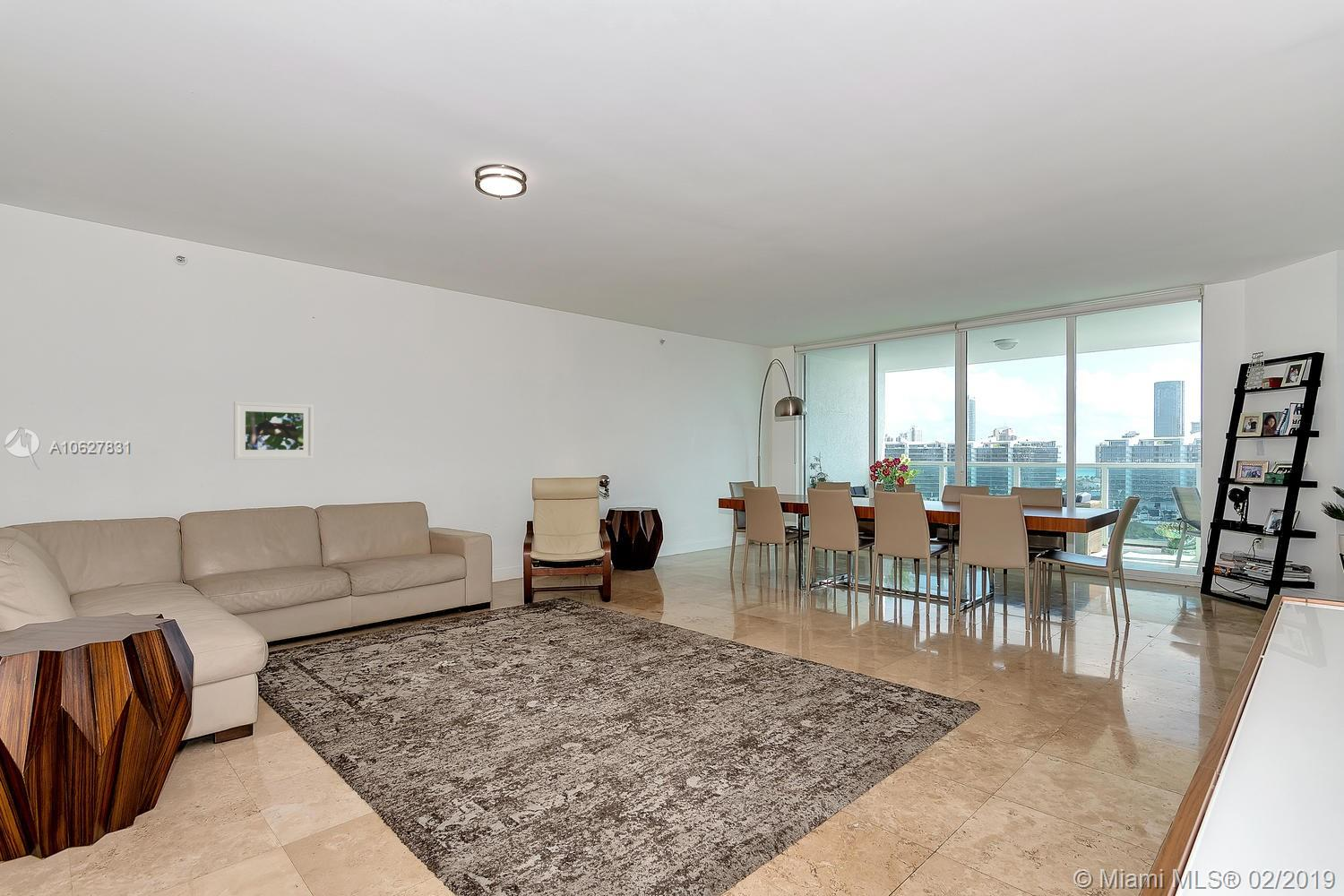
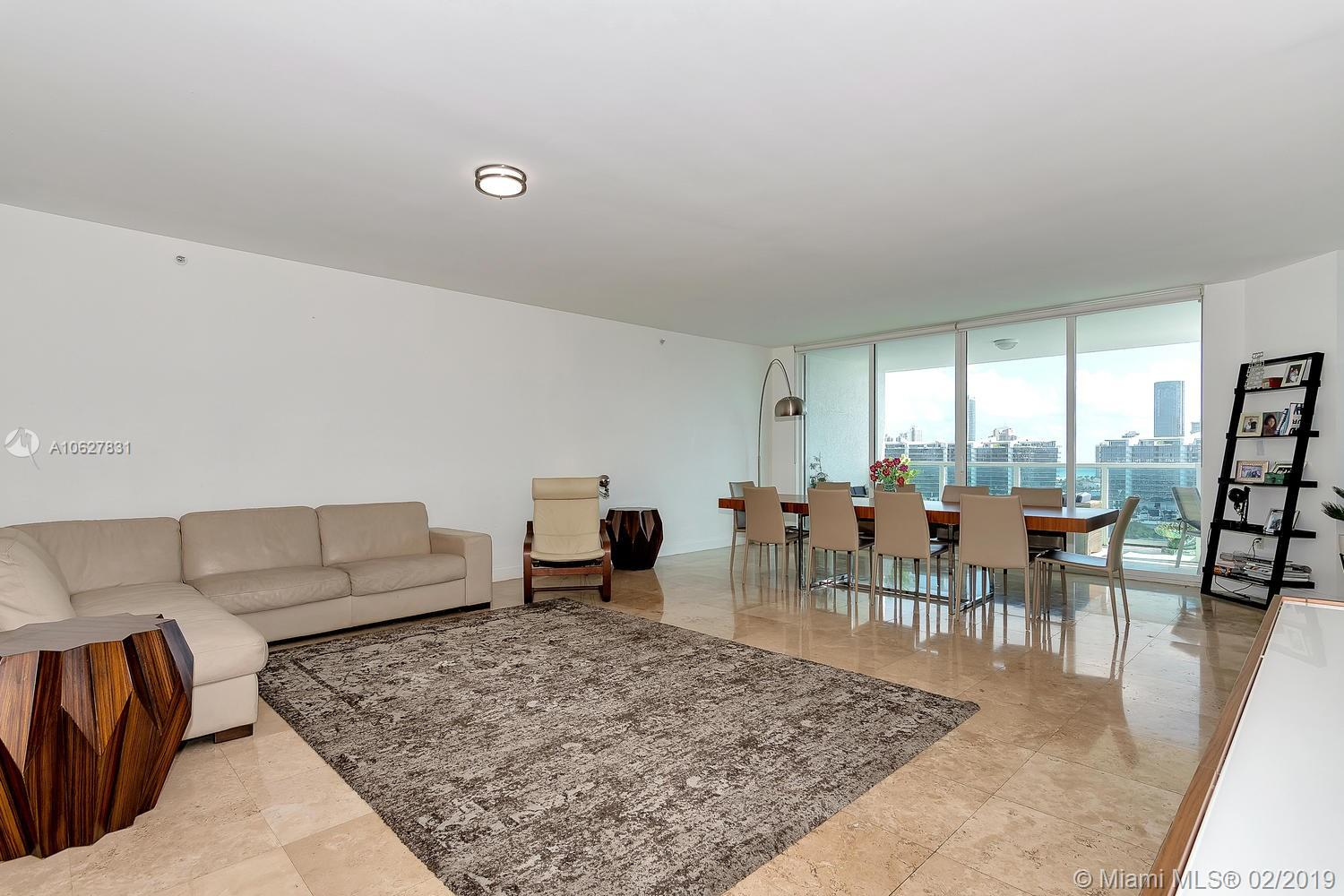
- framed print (274, 431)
